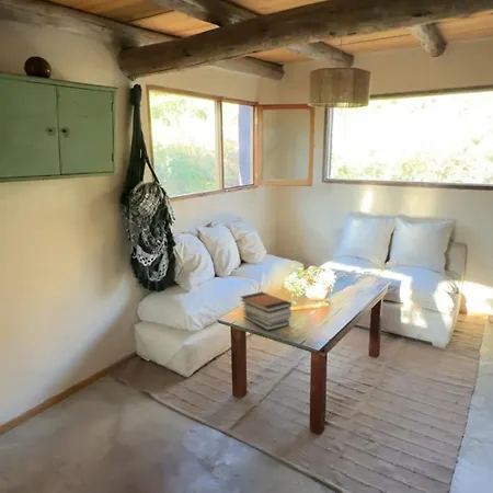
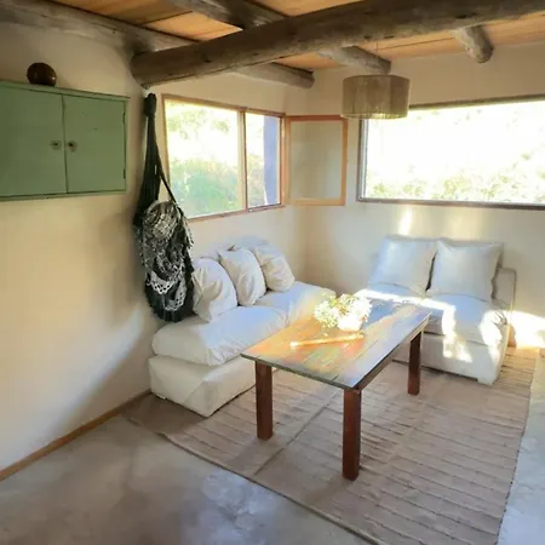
- book stack (265, 310)
